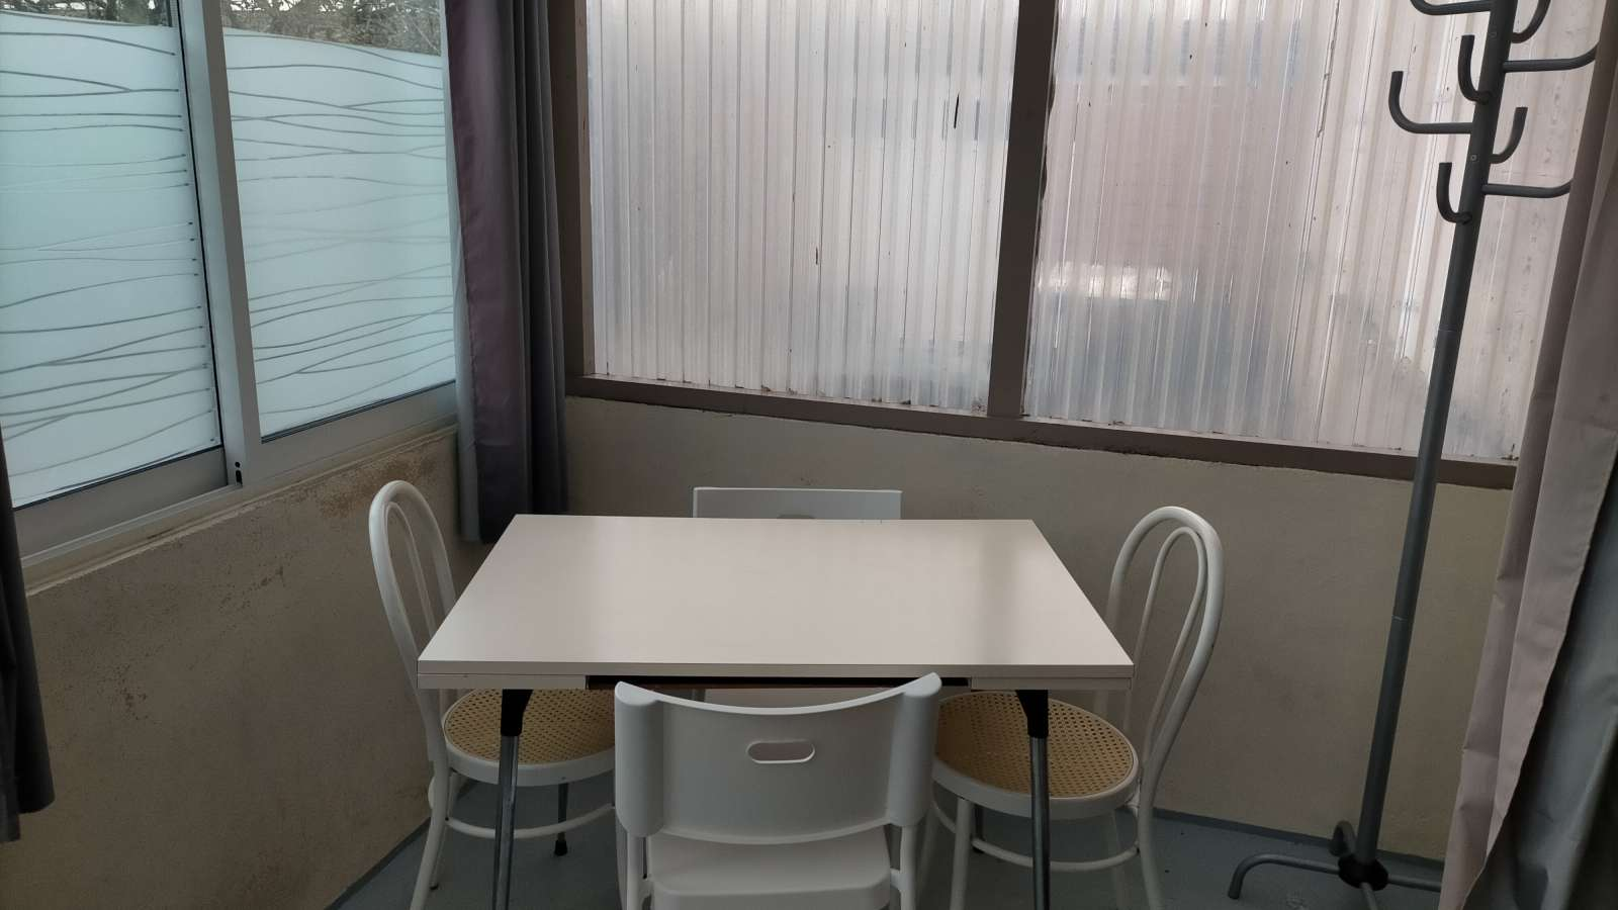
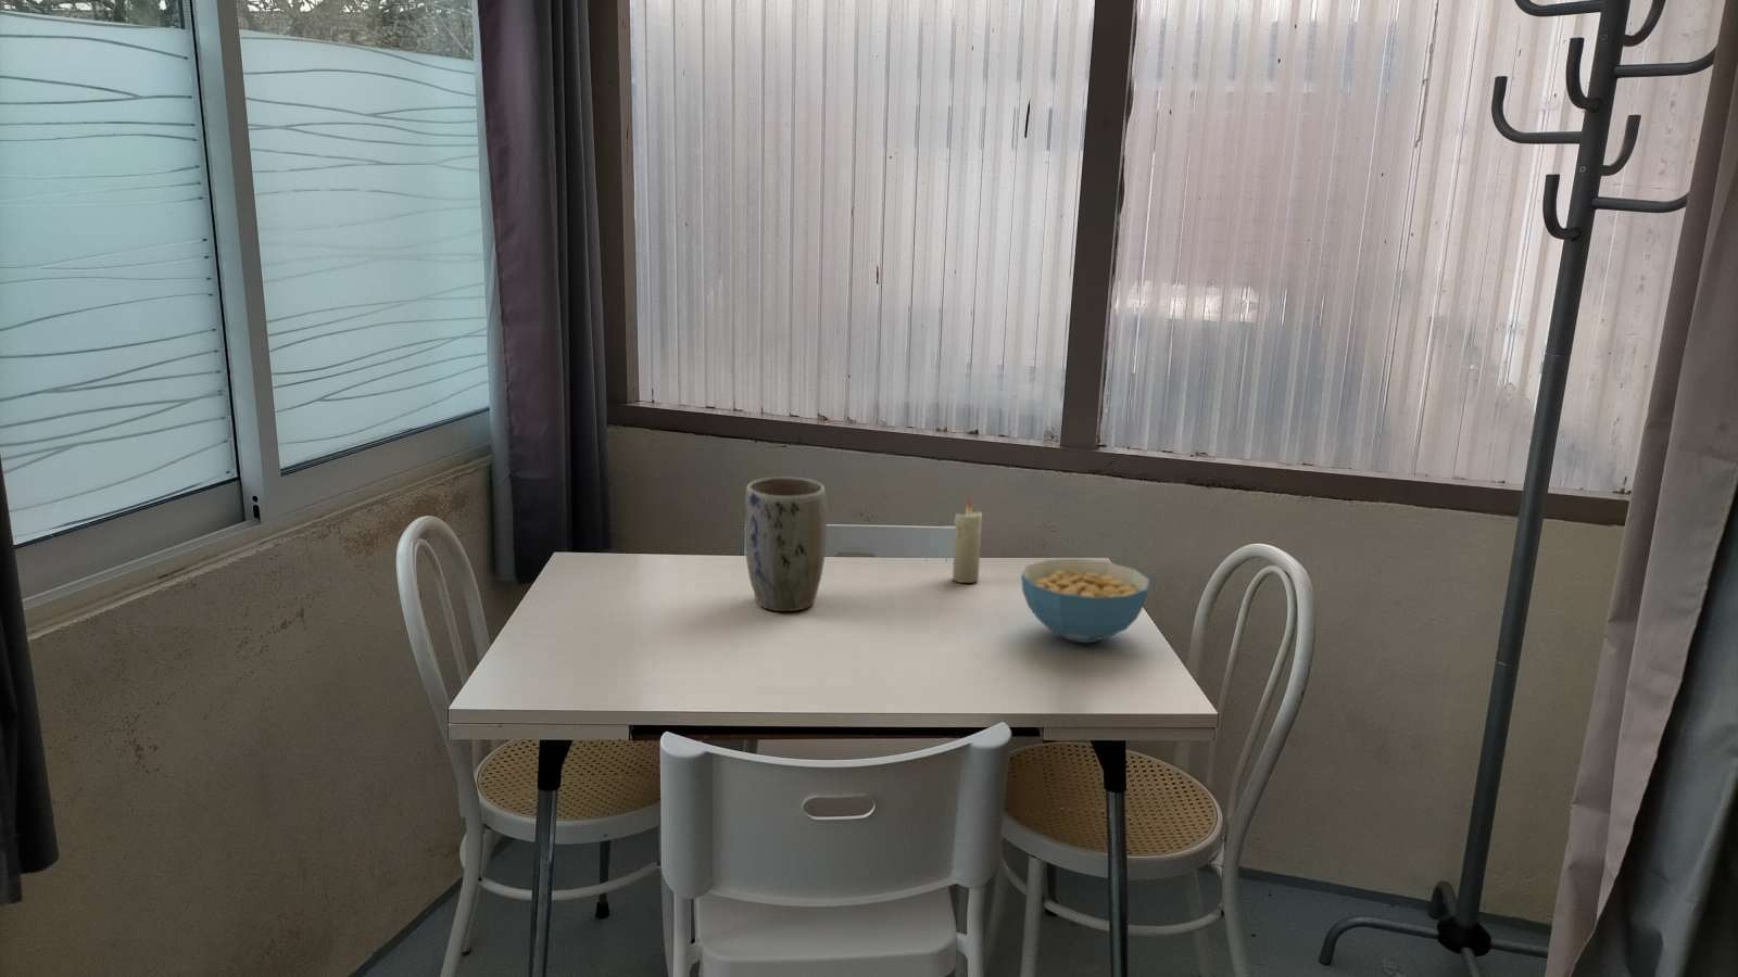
+ plant pot (785, 544)
+ cereal bowl (1083, 607)
+ candle (967, 538)
